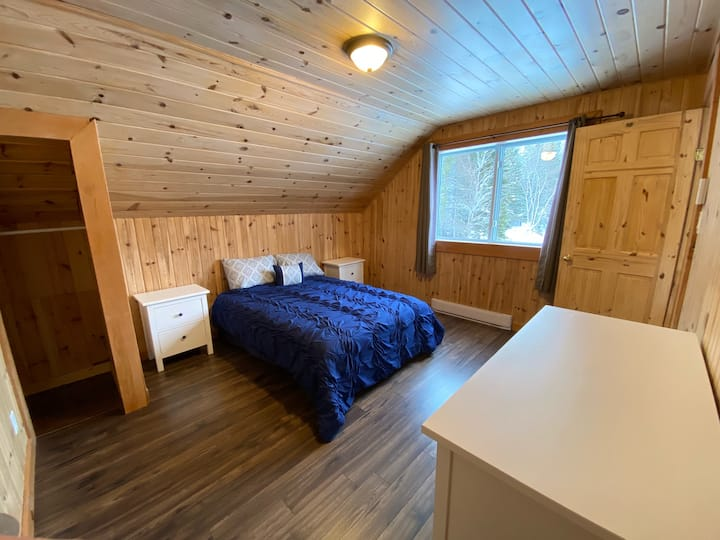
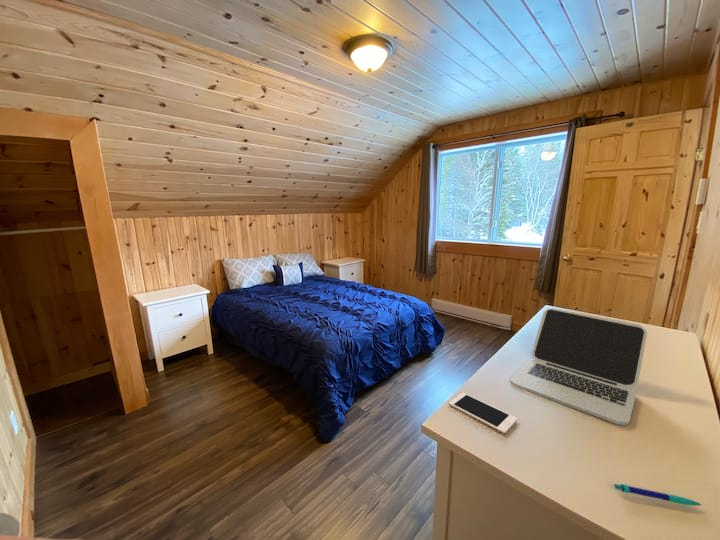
+ laptop (577, 354)
+ cell phone (481, 411)
+ pen (658, 495)
